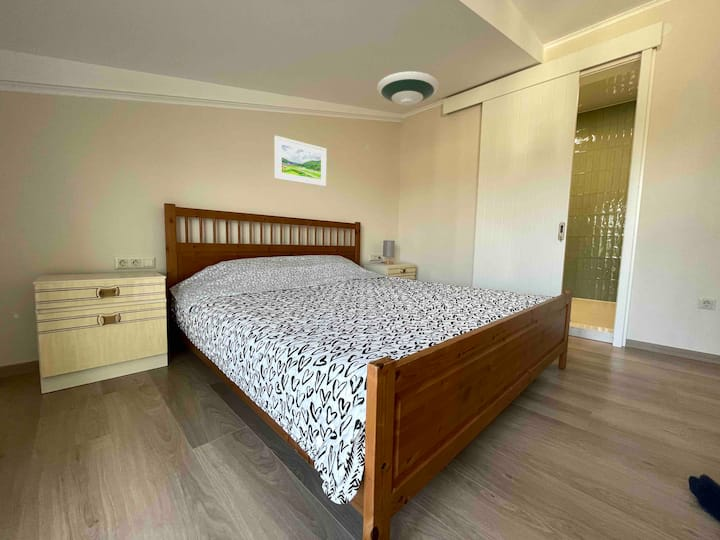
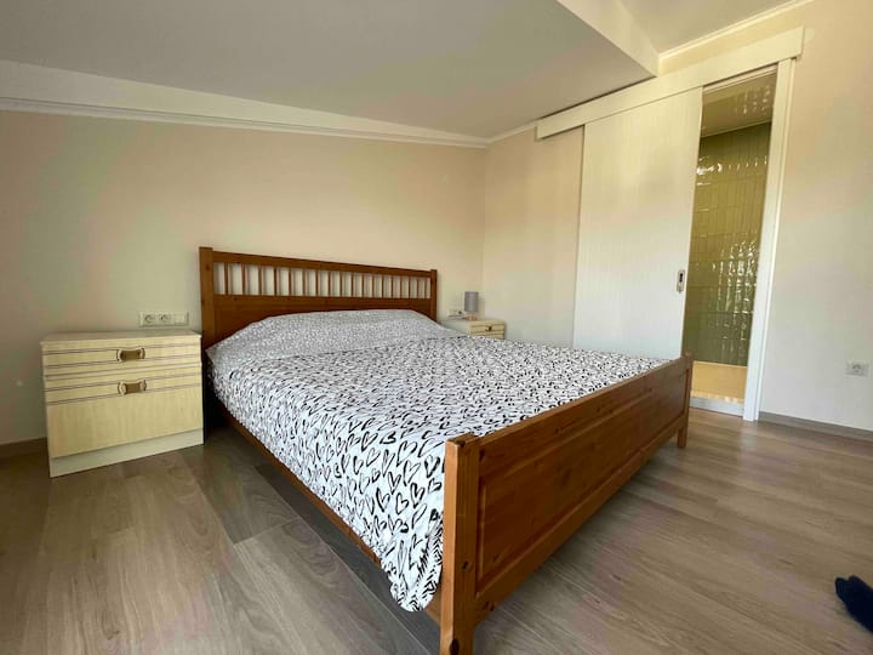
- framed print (301, 162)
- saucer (407, 95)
